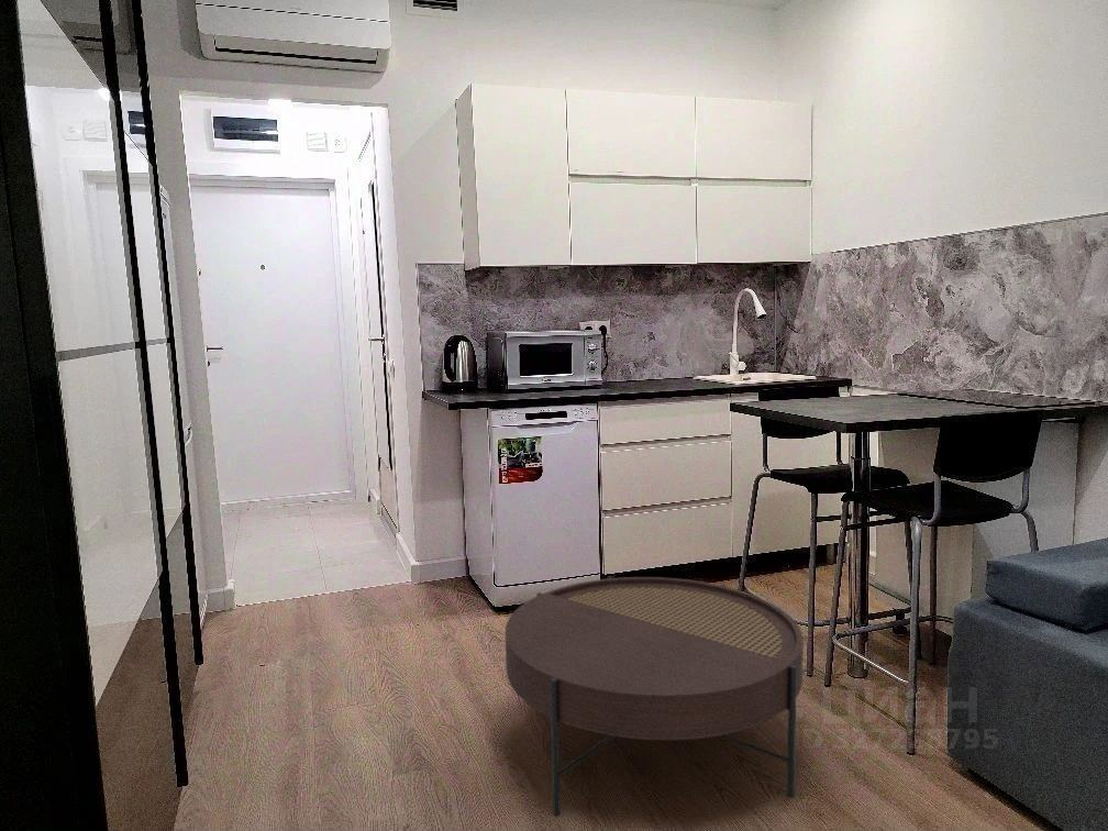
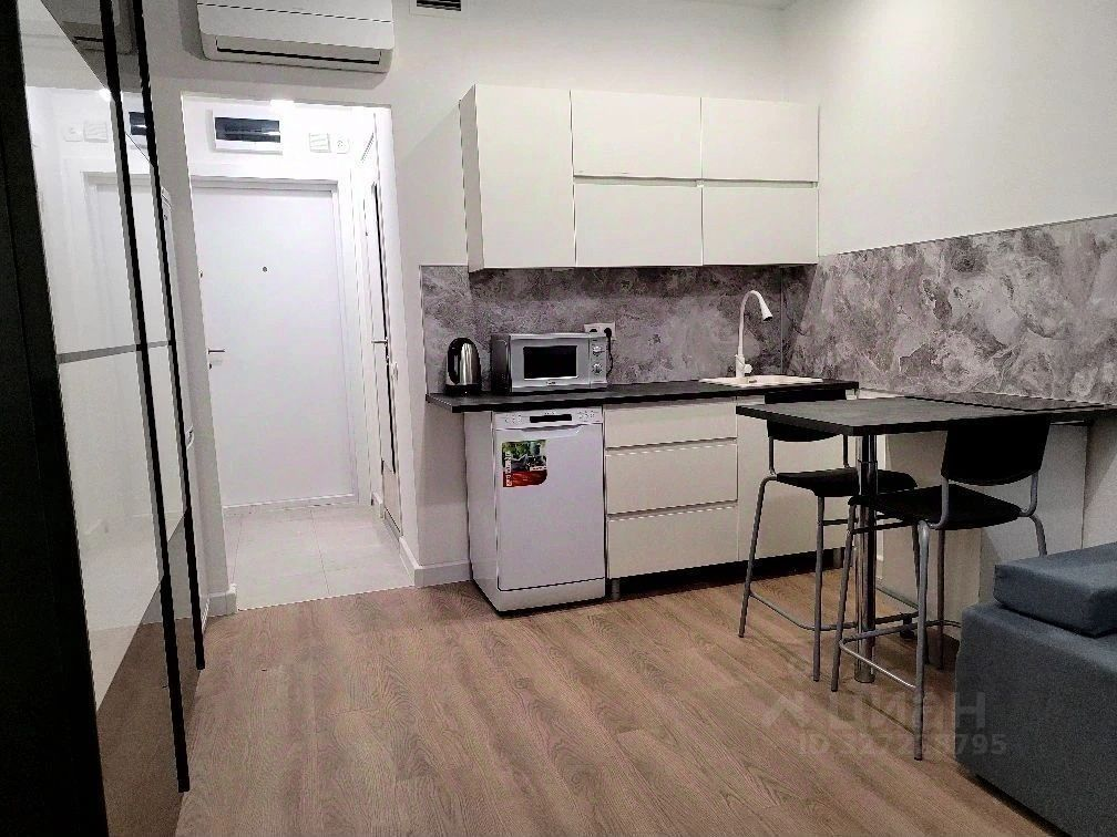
- coffee table (651, 683)
